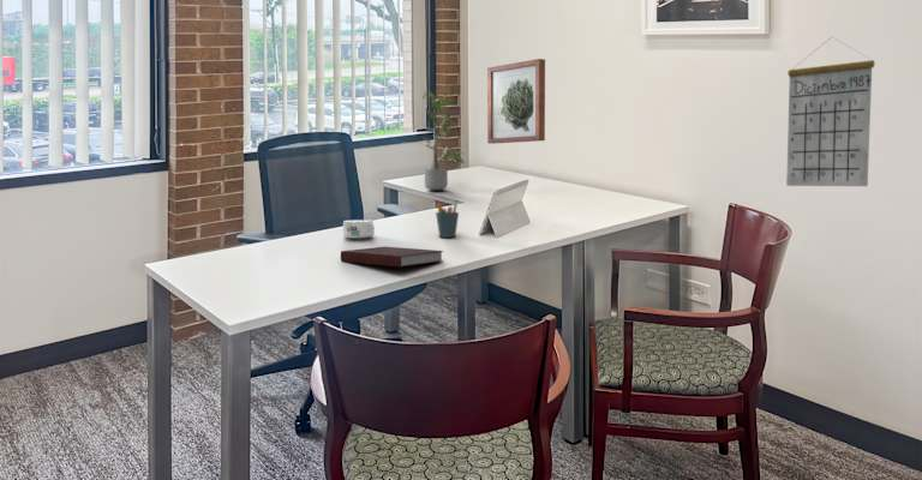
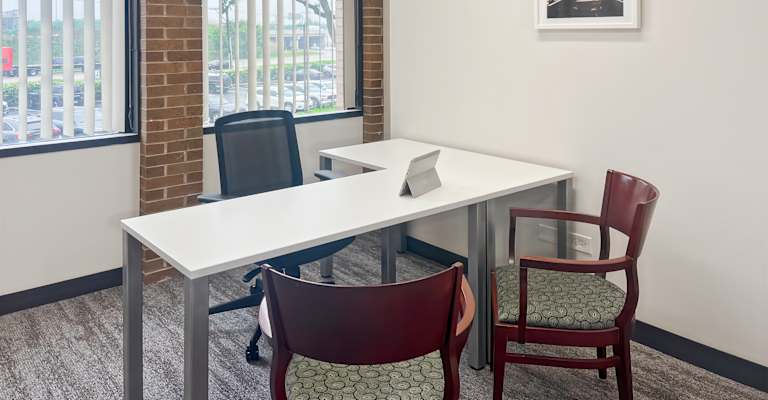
- potted plant (448, 143)
- pen holder (447, 217)
- mug (360, 229)
- calendar (827, 112)
- wall art (515, 102)
- notebook (391, 256)
